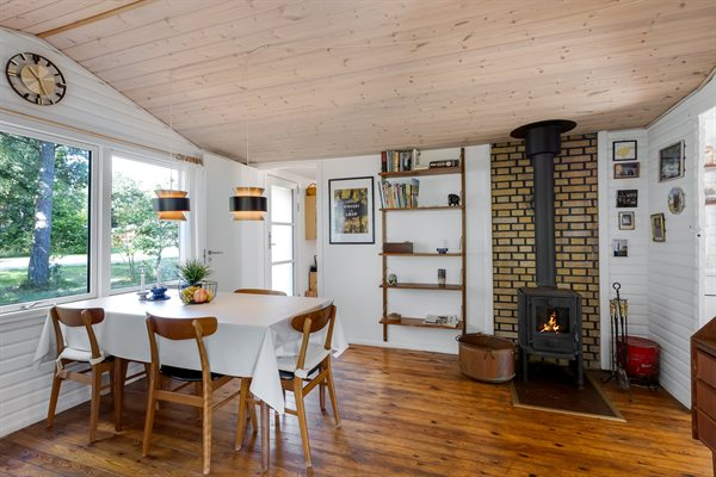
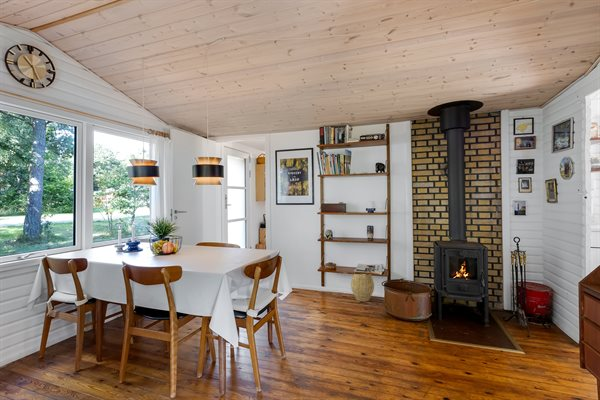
+ woven basket (362, 285)
